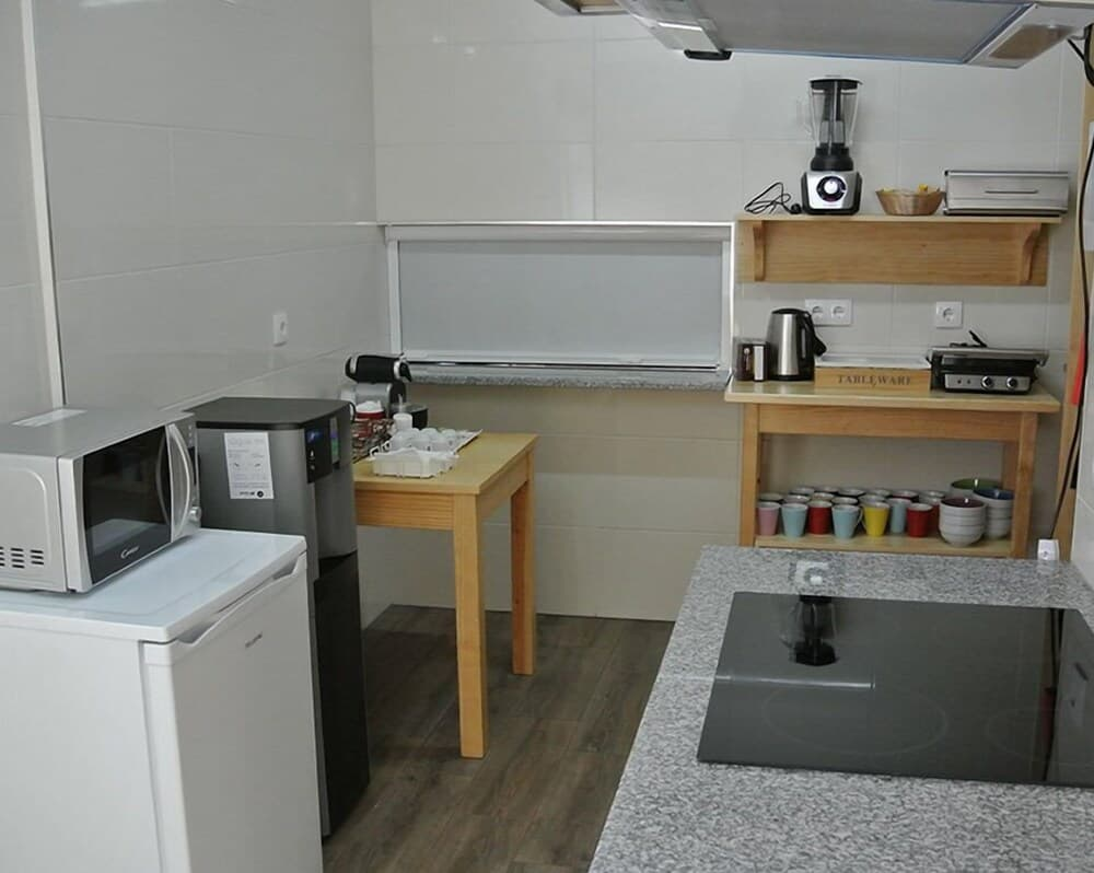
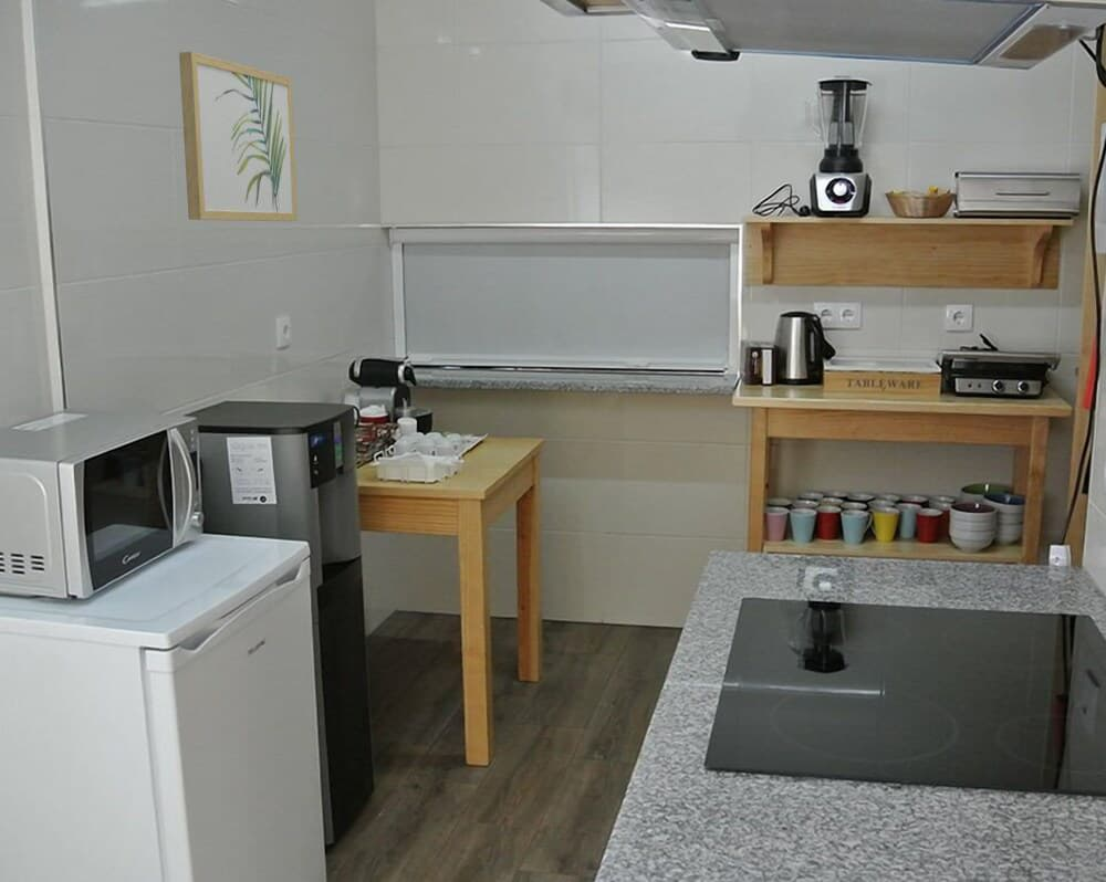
+ wall art (243, 144)
